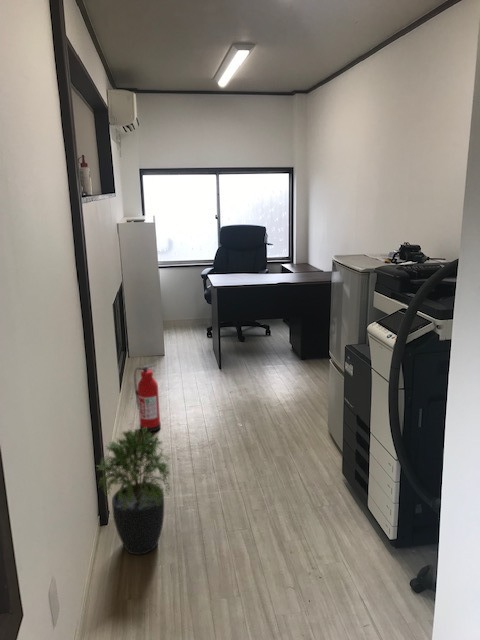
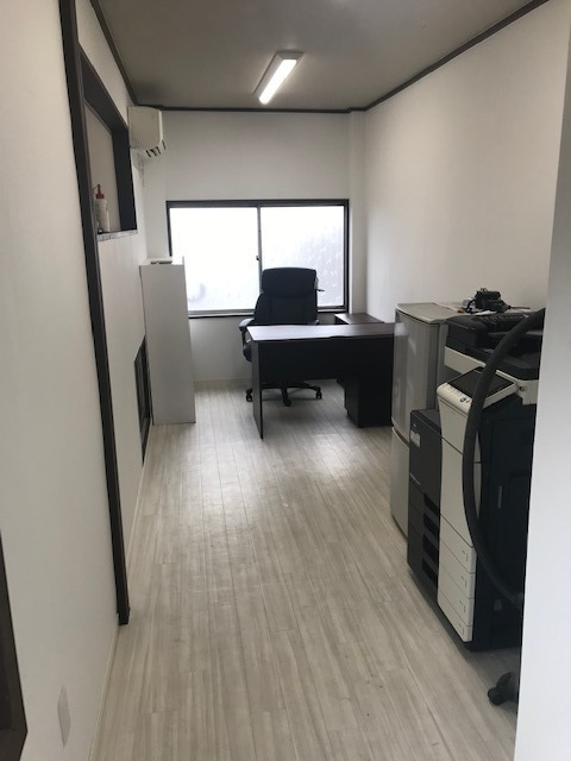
- potted plant (135, 490)
- fire extinguisher (147, 395)
